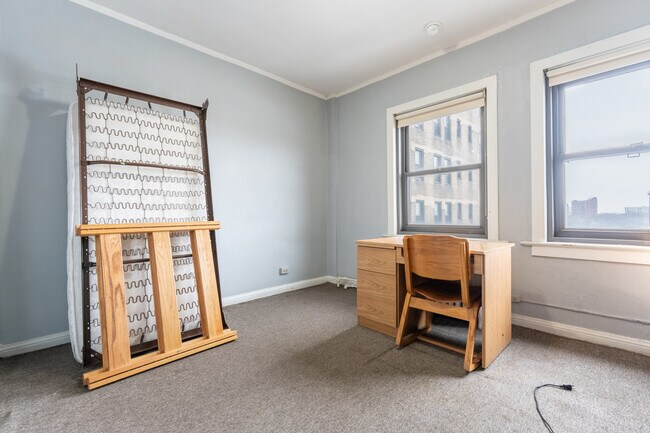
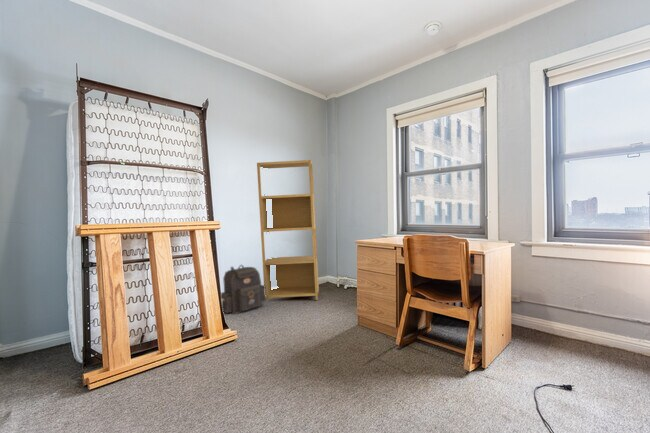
+ backpack (243, 287)
+ shelving unit (289, 230)
